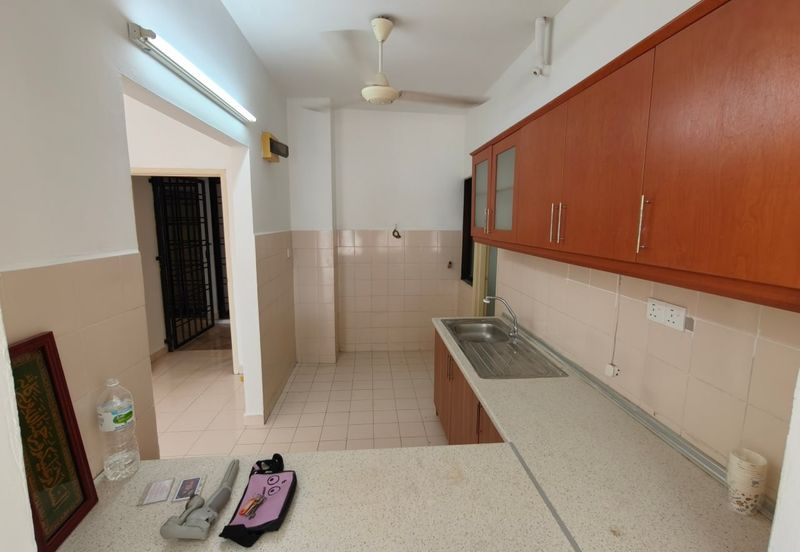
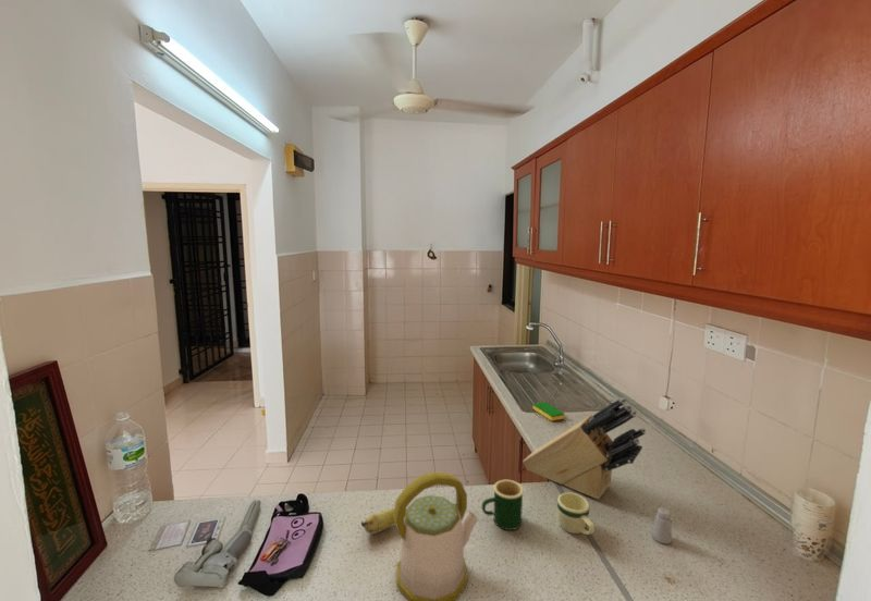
+ kettle (438, 525)
+ knife block (580, 438)
+ mug (501, 505)
+ saltshaker (662, 524)
+ banana (382, 520)
+ mug (577, 518)
+ dish sponge (548, 410)
